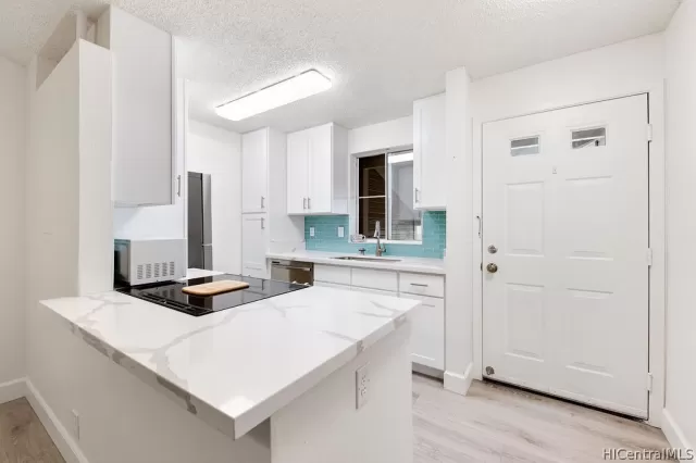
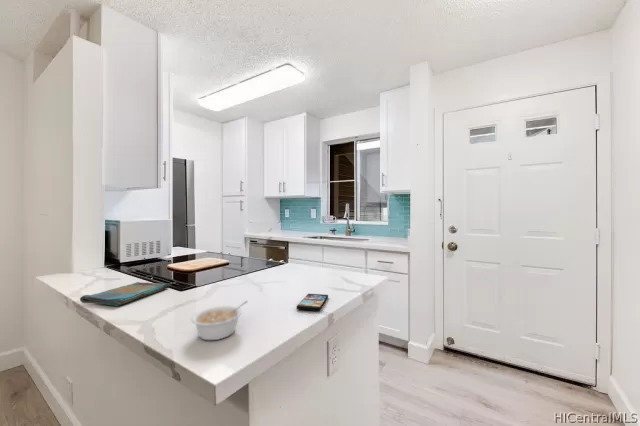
+ smartphone (313, 301)
+ legume (218, 320)
+ dish towel (128, 291)
